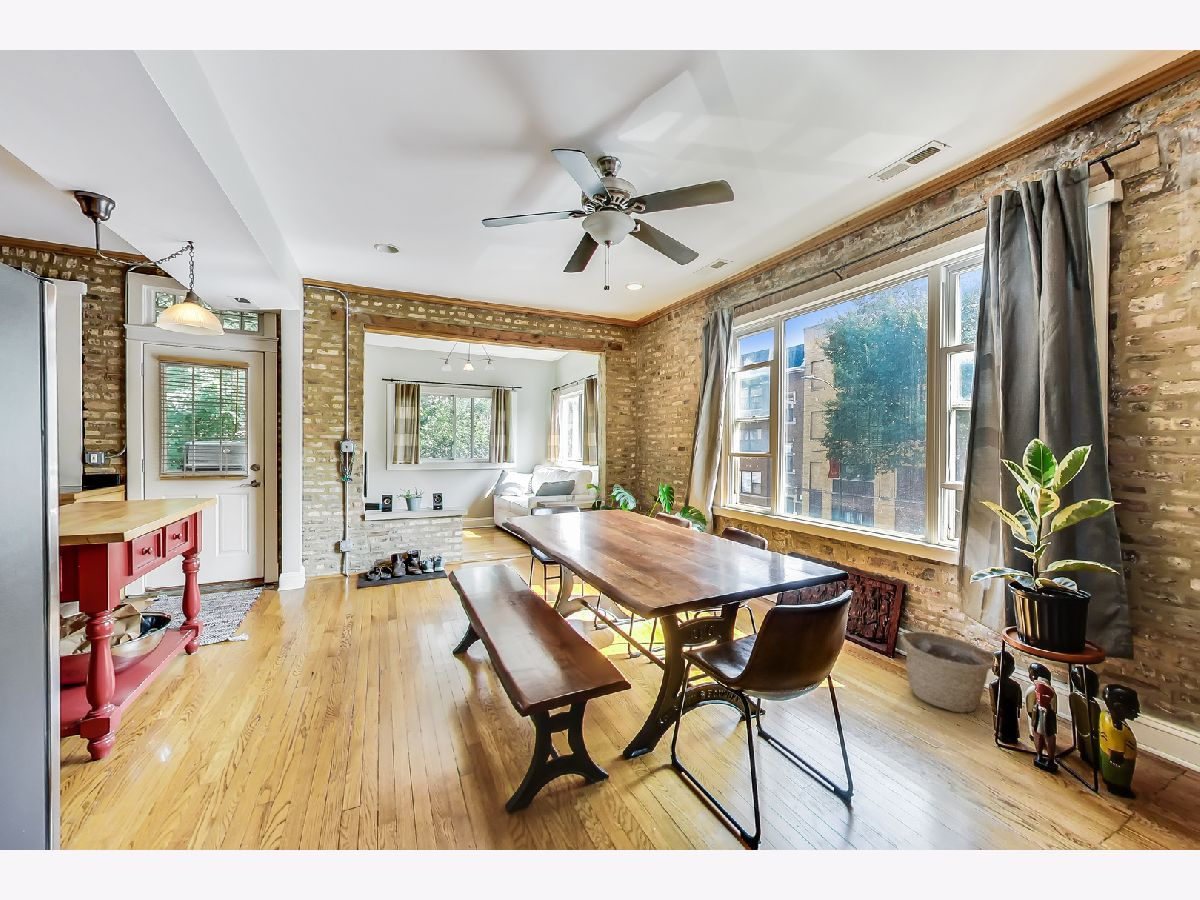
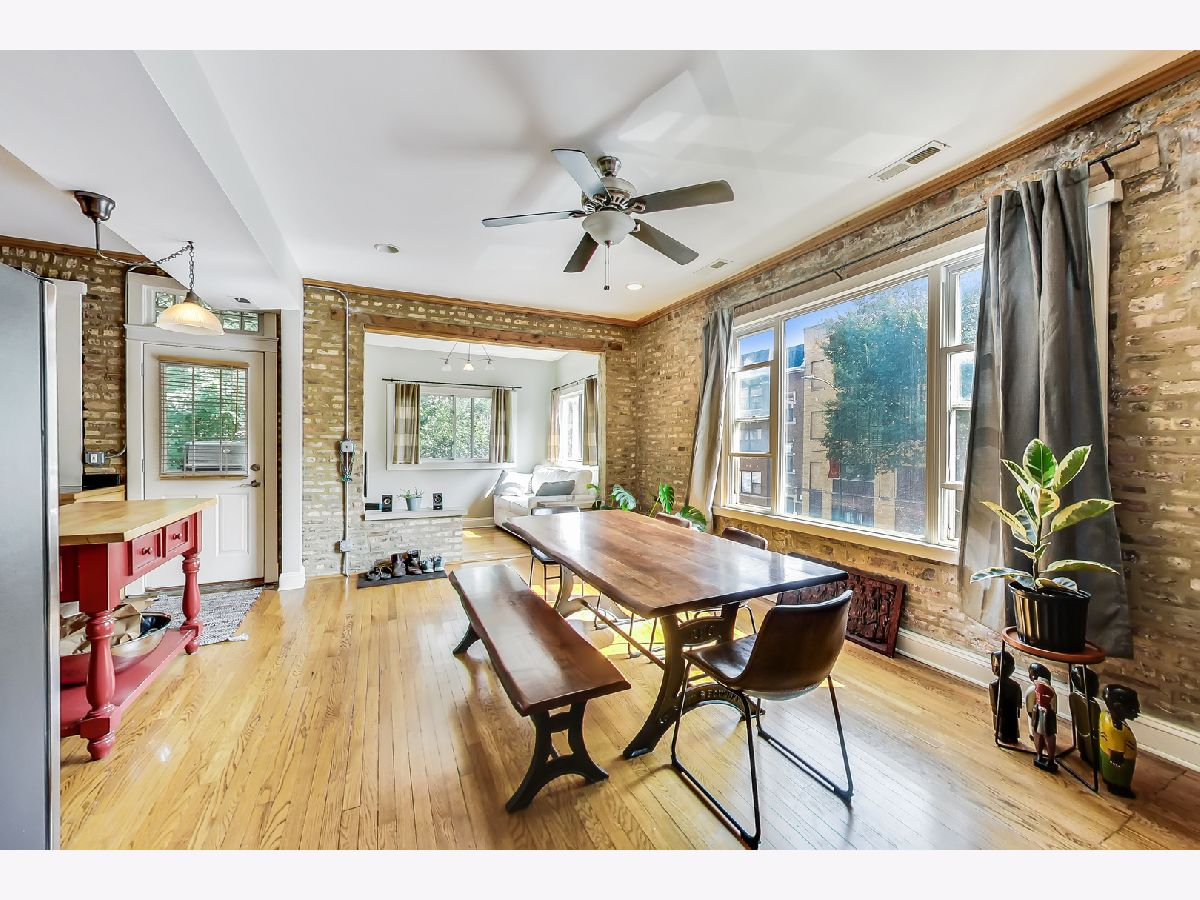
- basket (945, 668)
